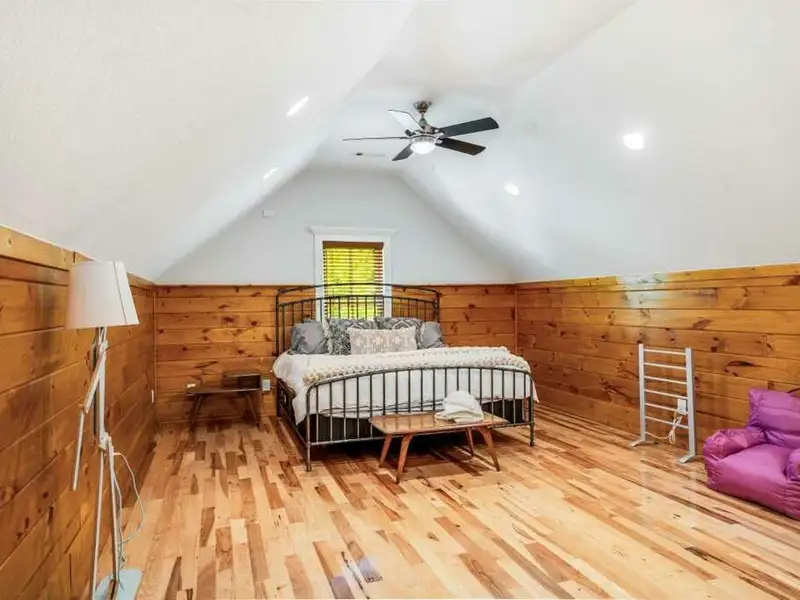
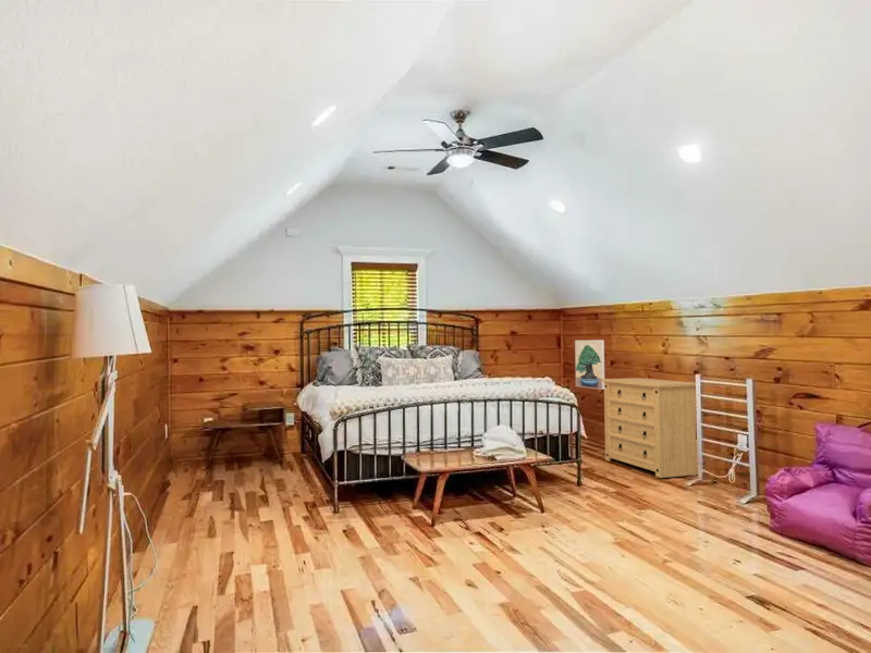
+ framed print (589, 364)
+ dresser (649, 423)
